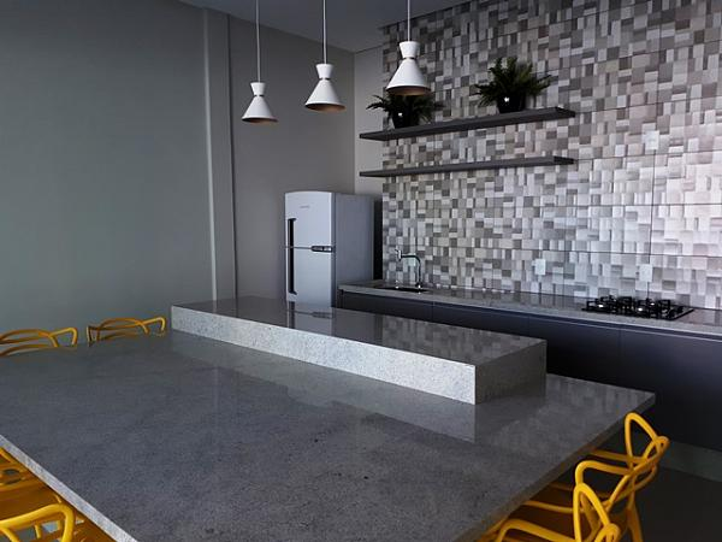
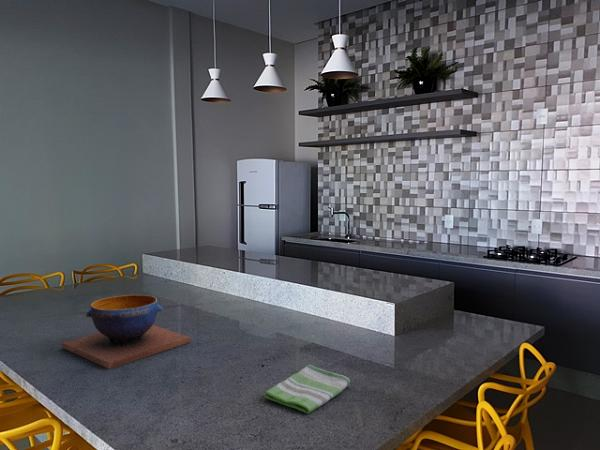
+ decorative bowl (126, 323)
+ dish towel (308, 386)
